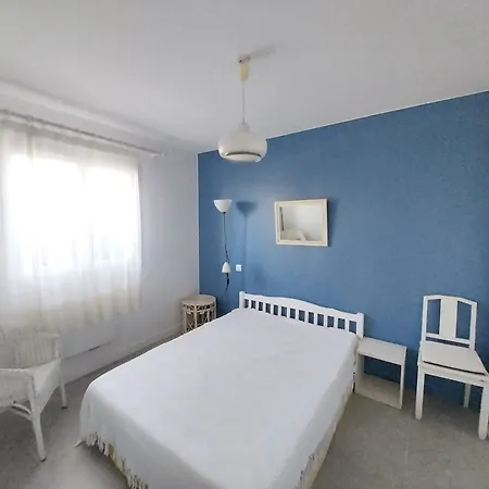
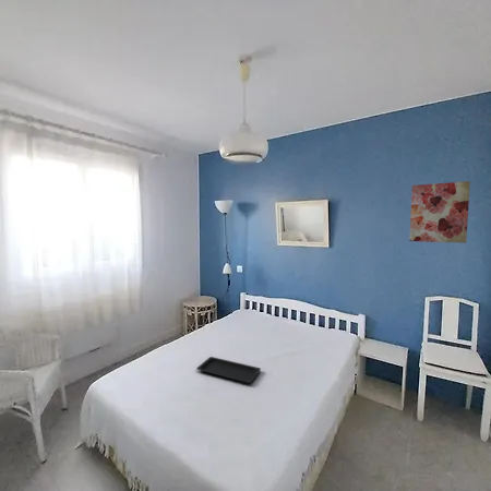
+ wall art (438, 213)
+ serving tray (228, 370)
